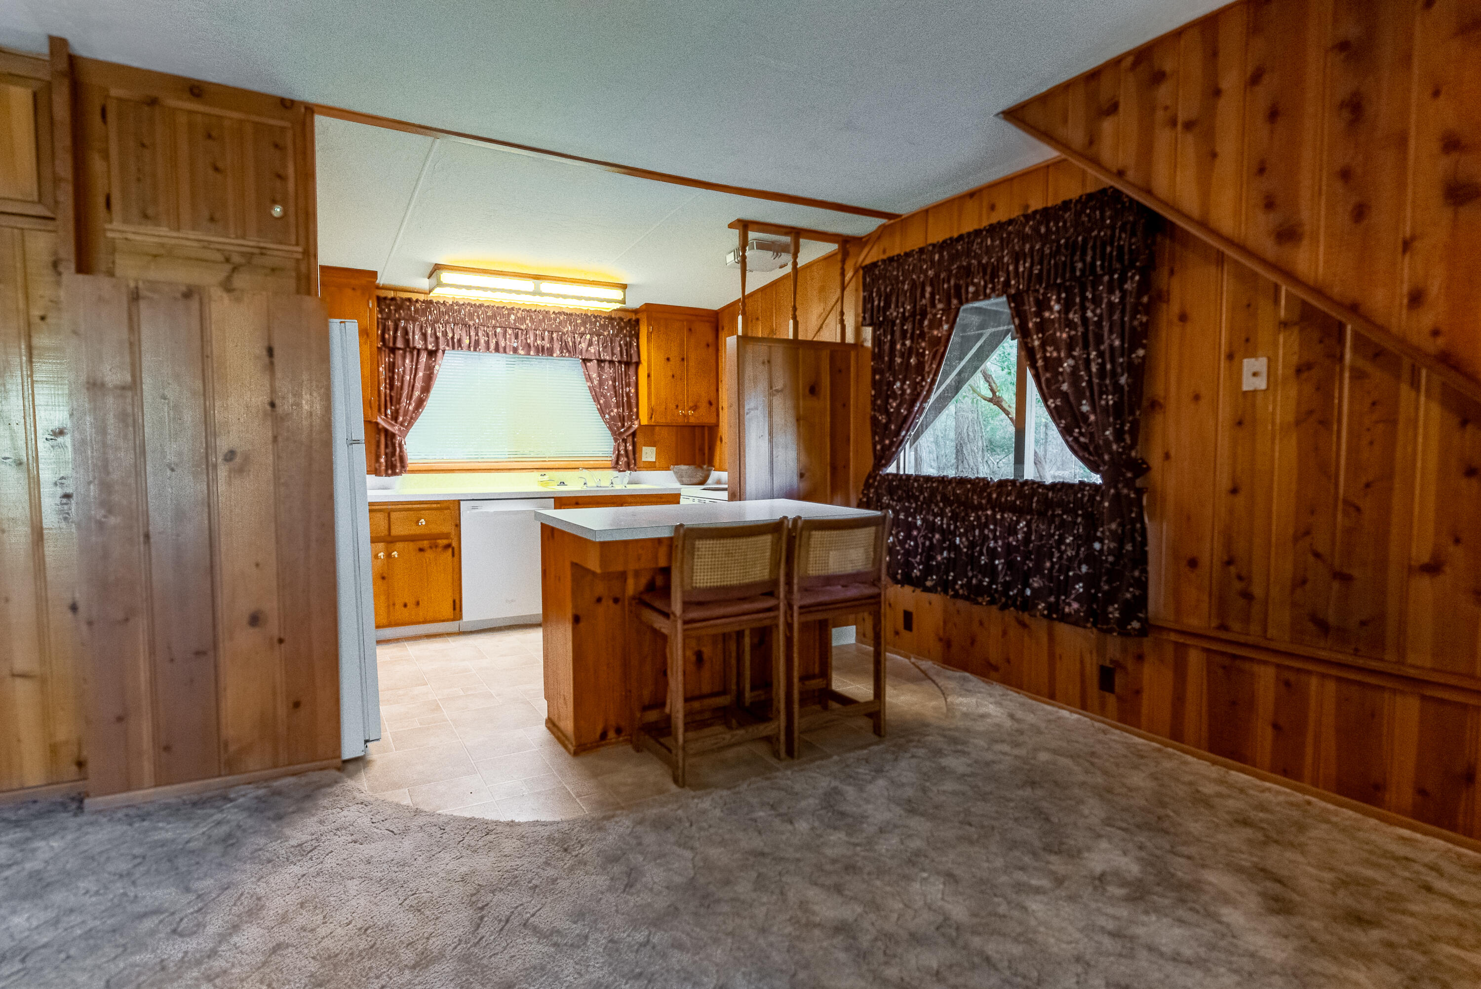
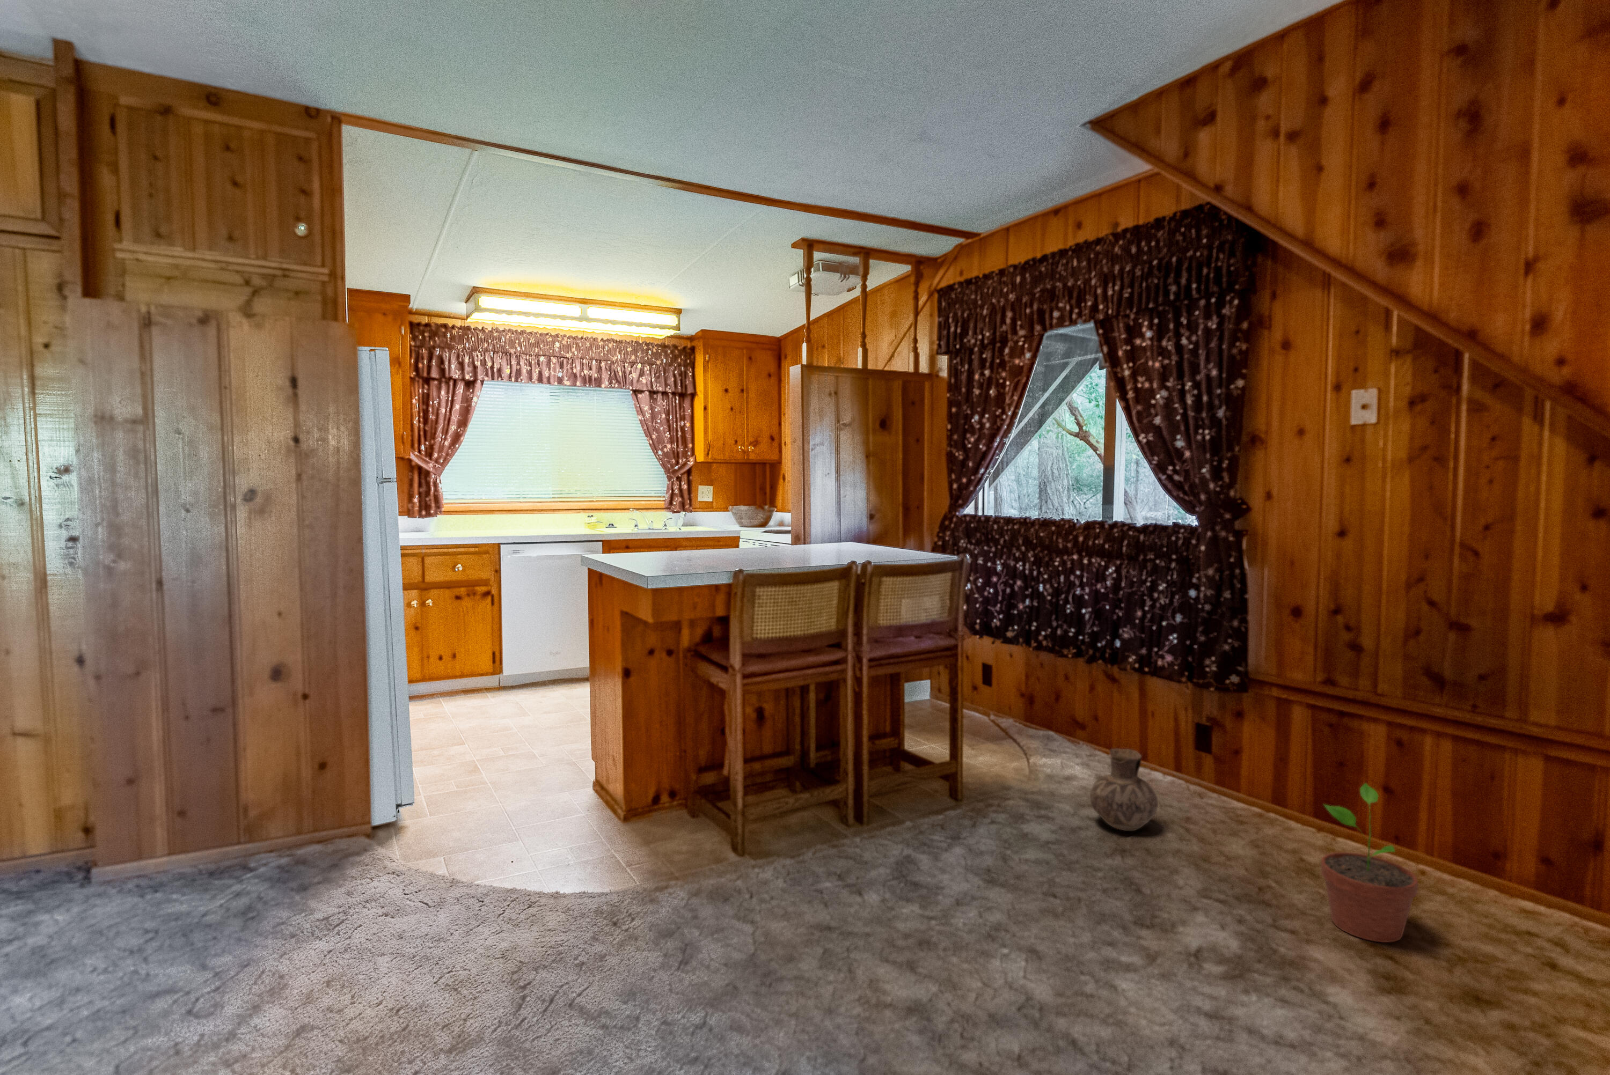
+ potted plant (1368, 860)
+ ceramic jug (1123, 789)
